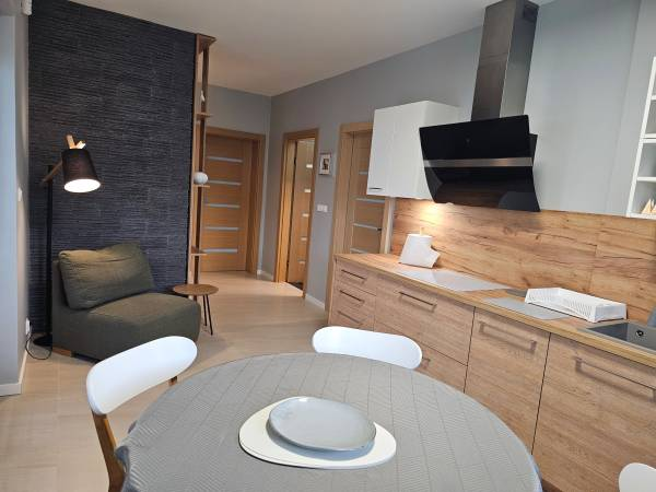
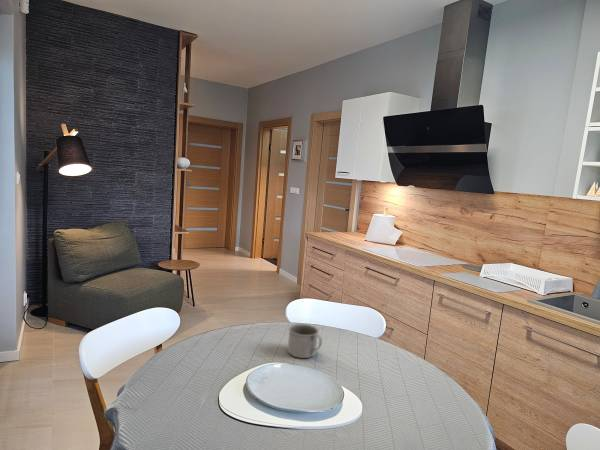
+ mug (304, 341)
